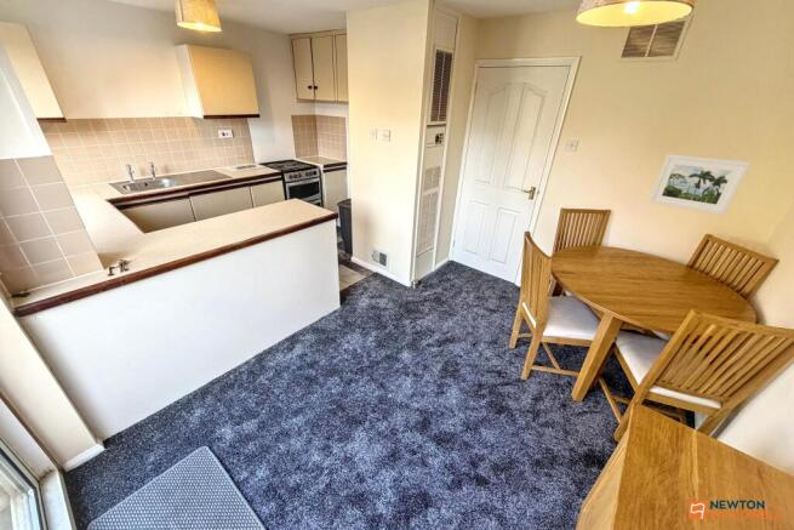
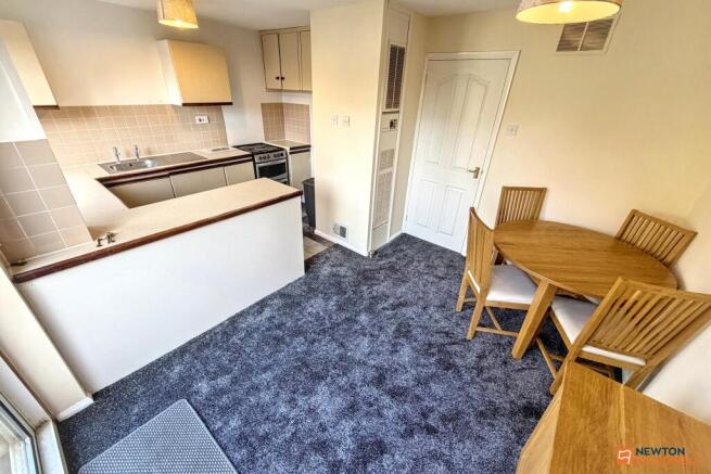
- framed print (695, 183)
